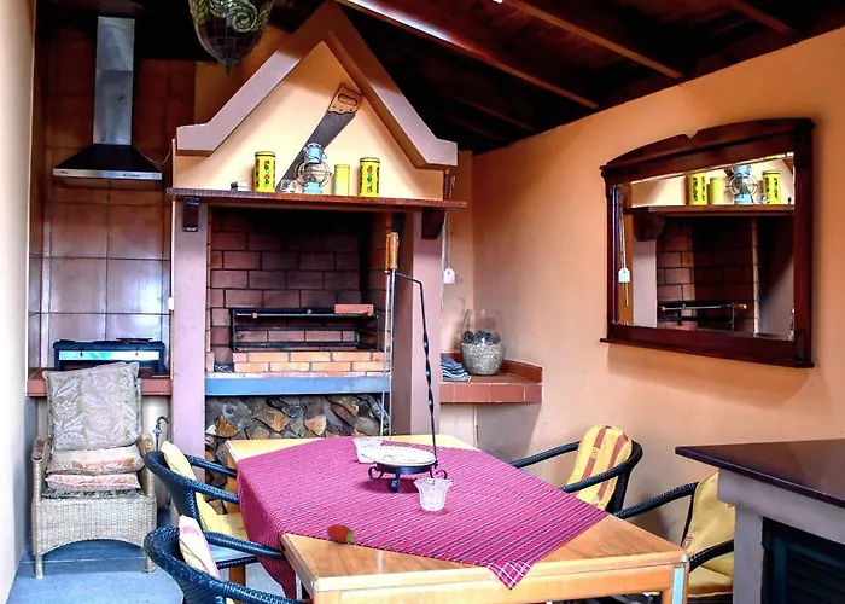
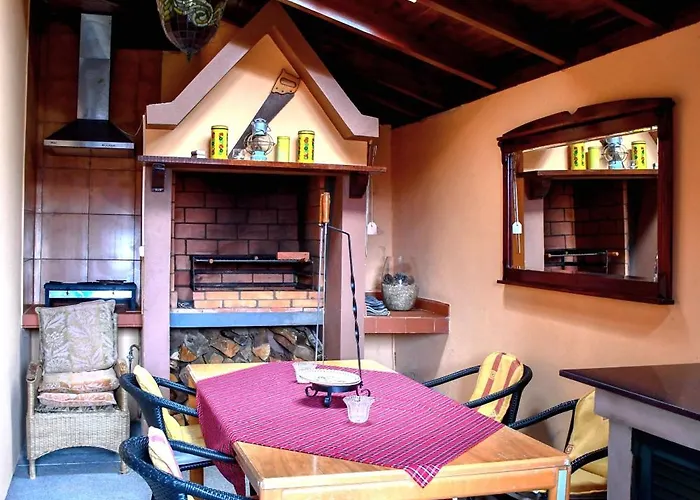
- fruit (340, 533)
